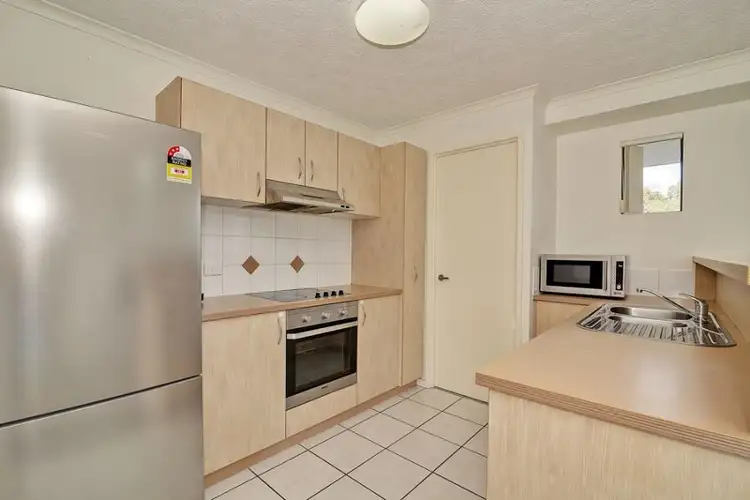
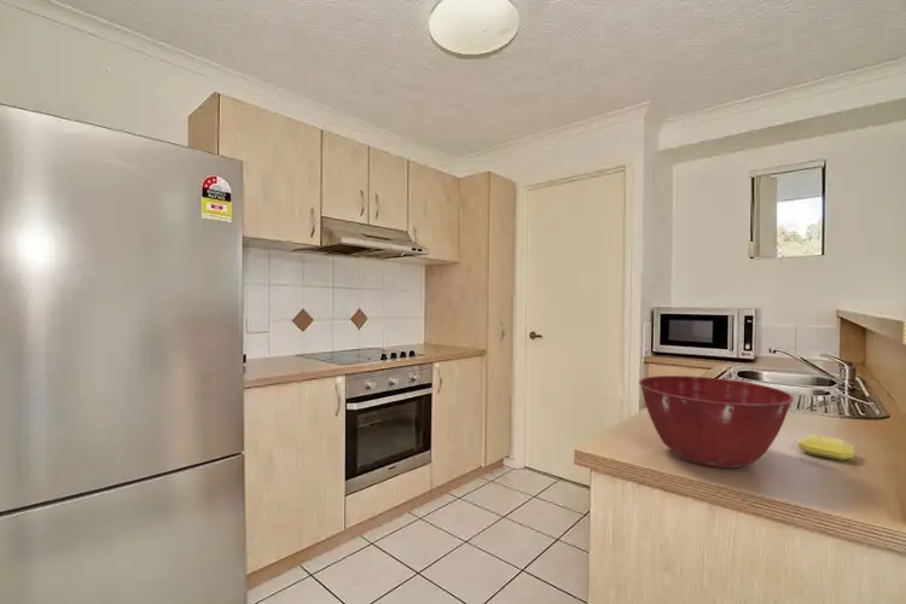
+ soap bar (825, 446)
+ mixing bowl (708, 422)
